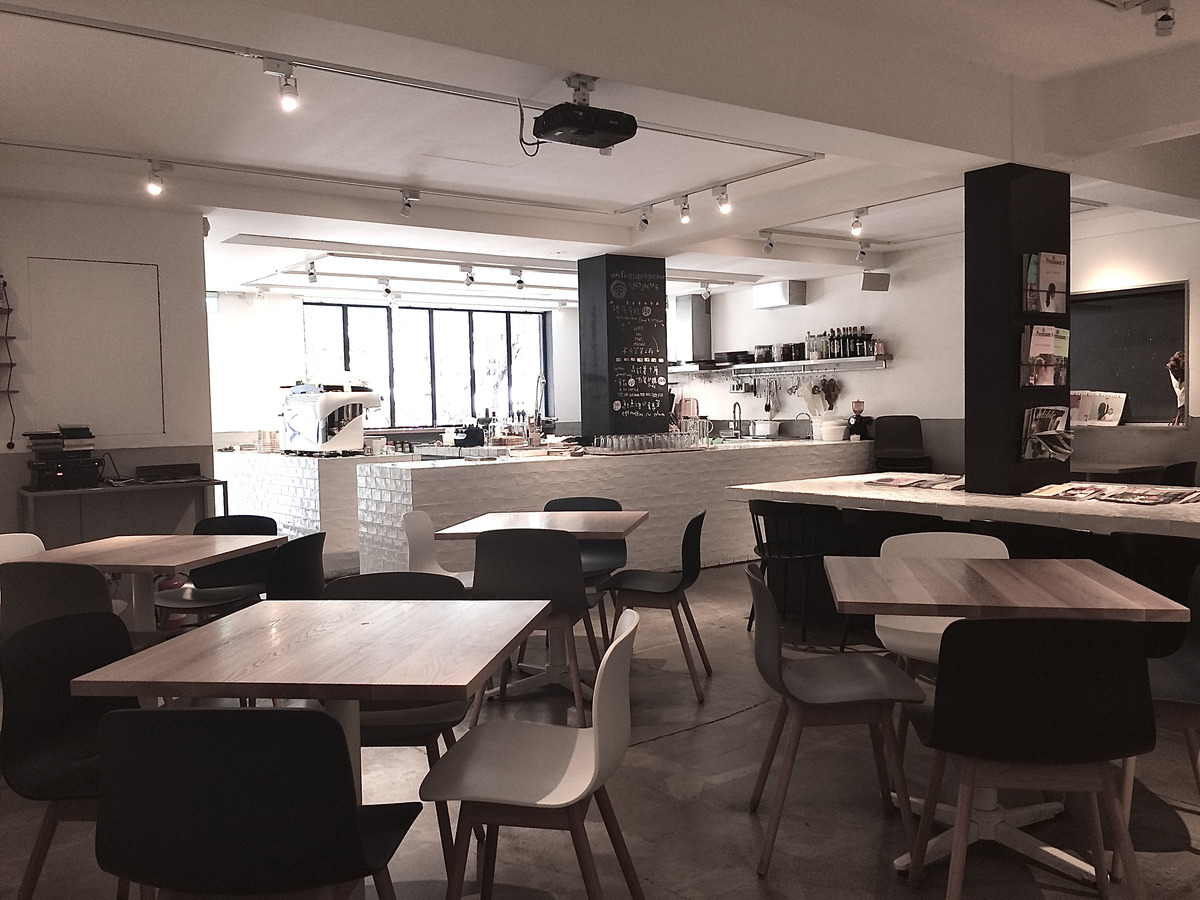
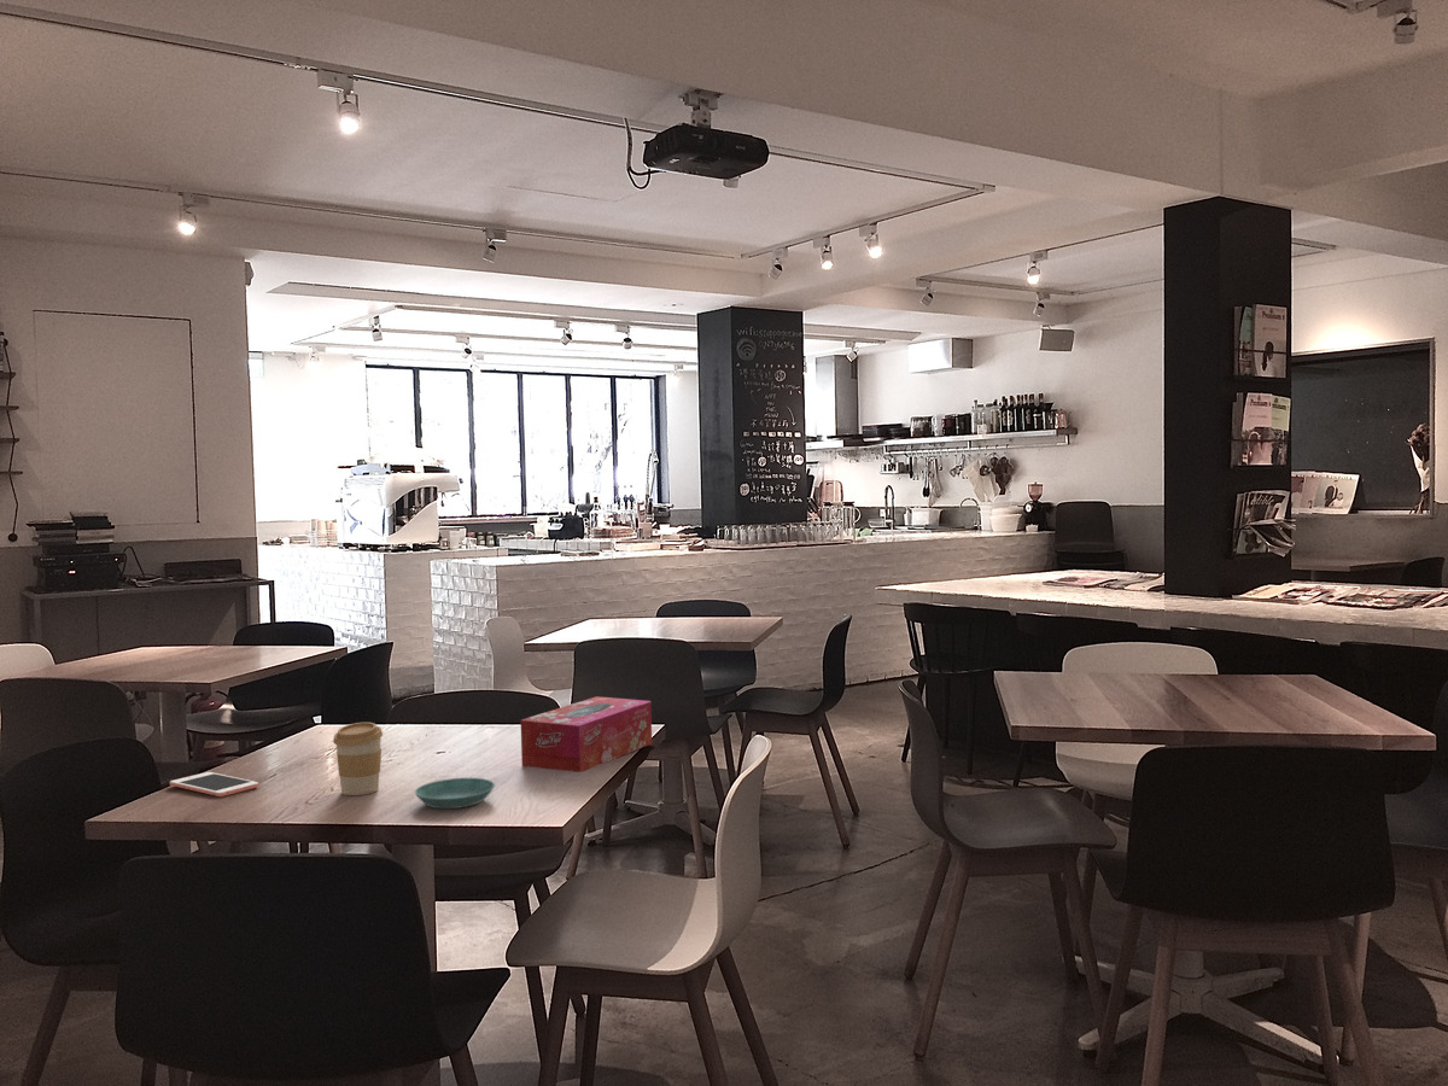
+ tissue box (588, 731)
+ coffee cup (358, 758)
+ cell phone (214, 783)
+ saucer (455, 794)
